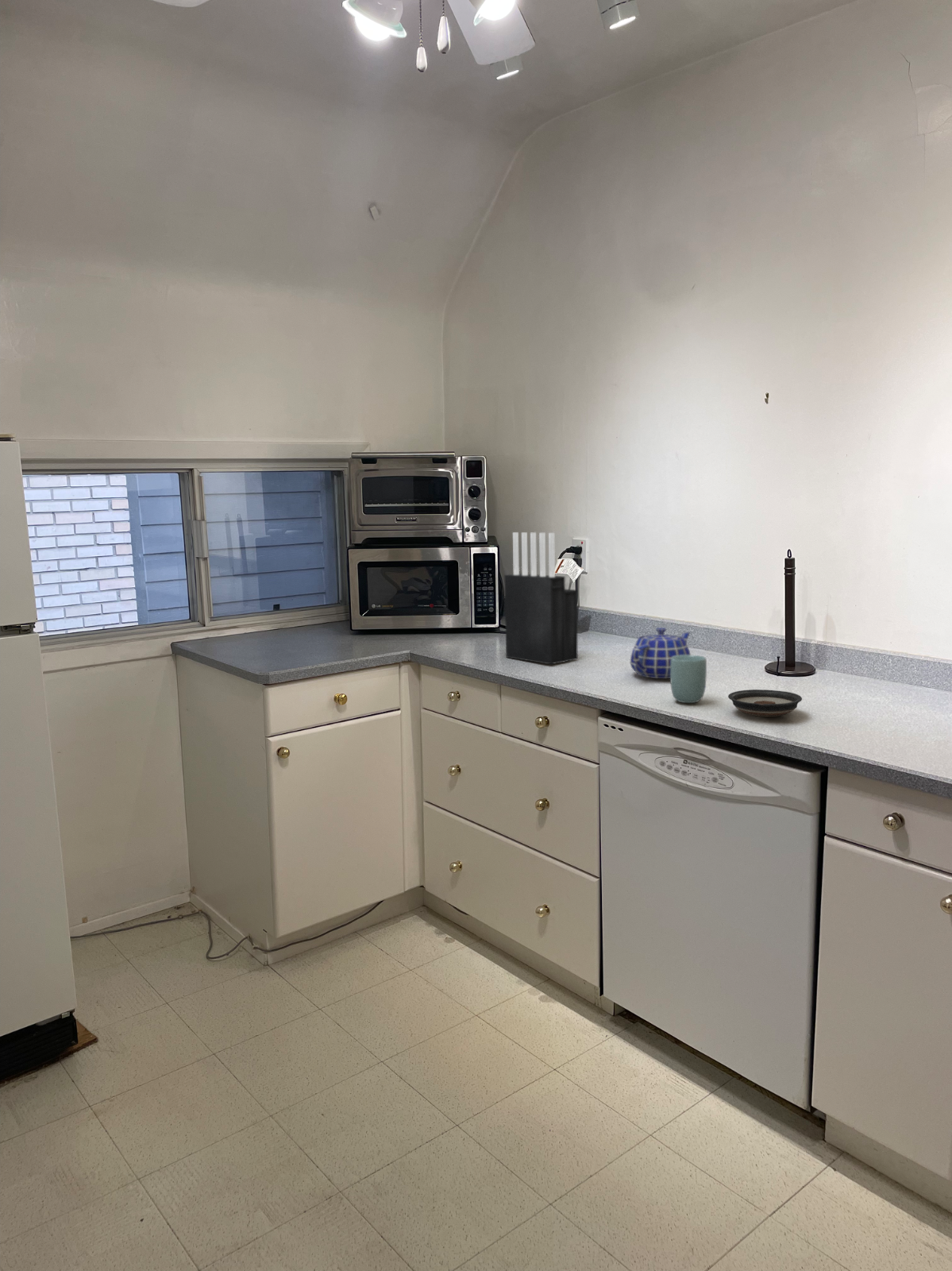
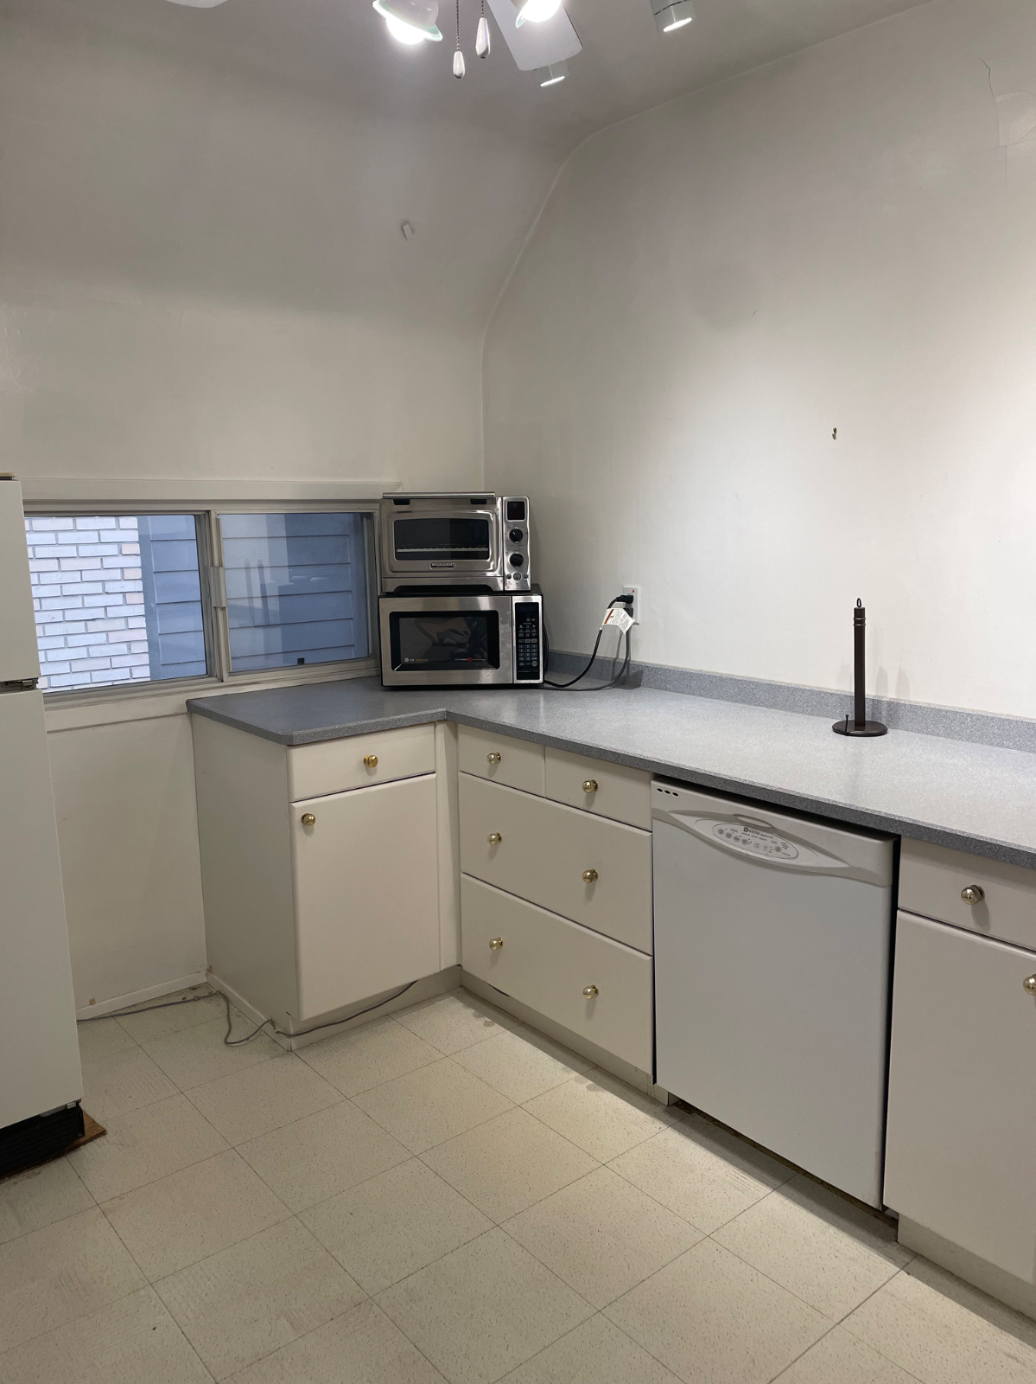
- teapot (662, 651)
- saucer (764, 705)
- knife block (543, 595)
- cup (688, 679)
